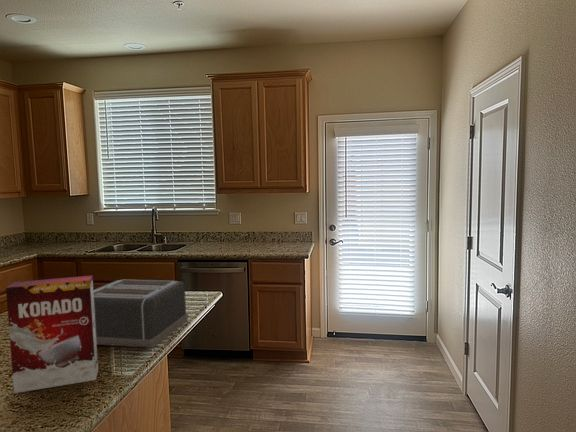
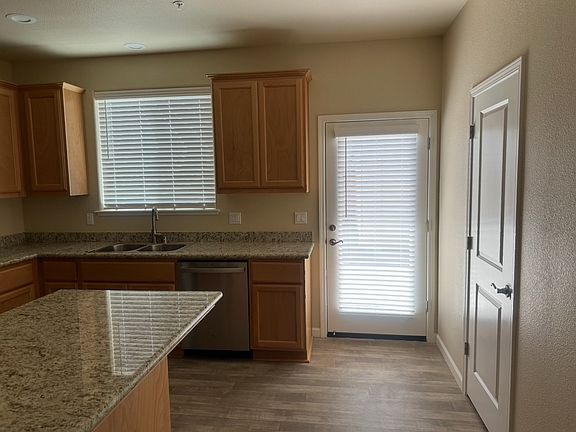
- cereal box (55, 331)
- toaster (128, 309)
